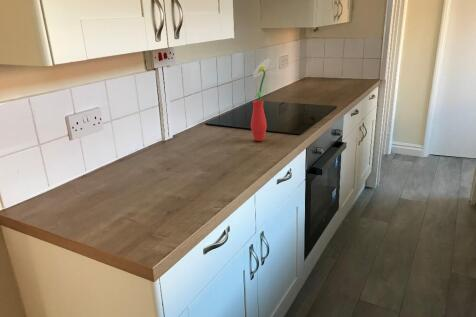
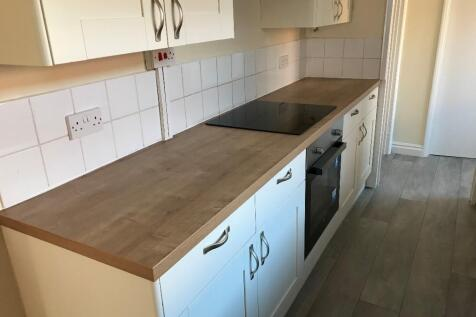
- potted flower (259, 101)
